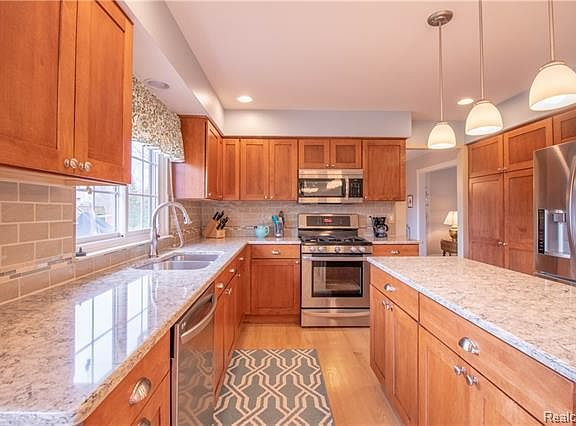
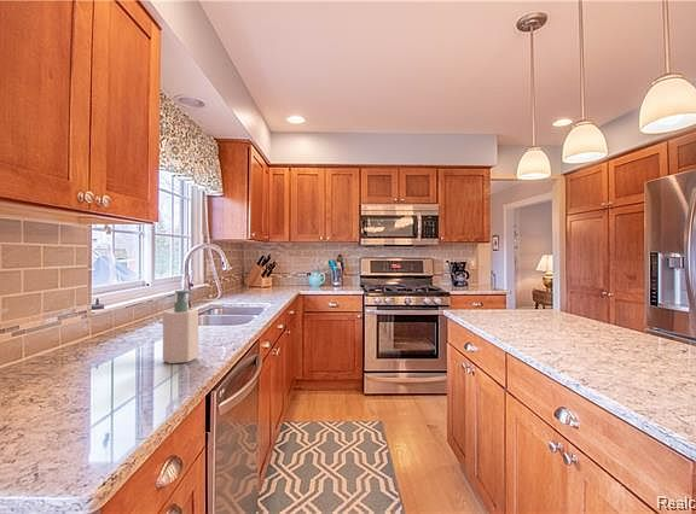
+ soap bottle (180, 325)
